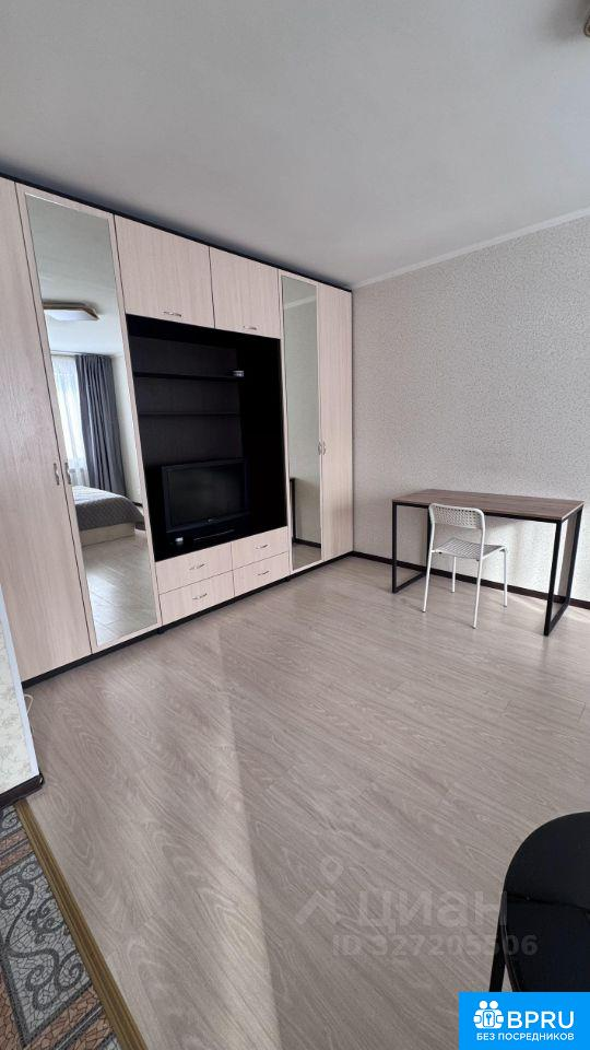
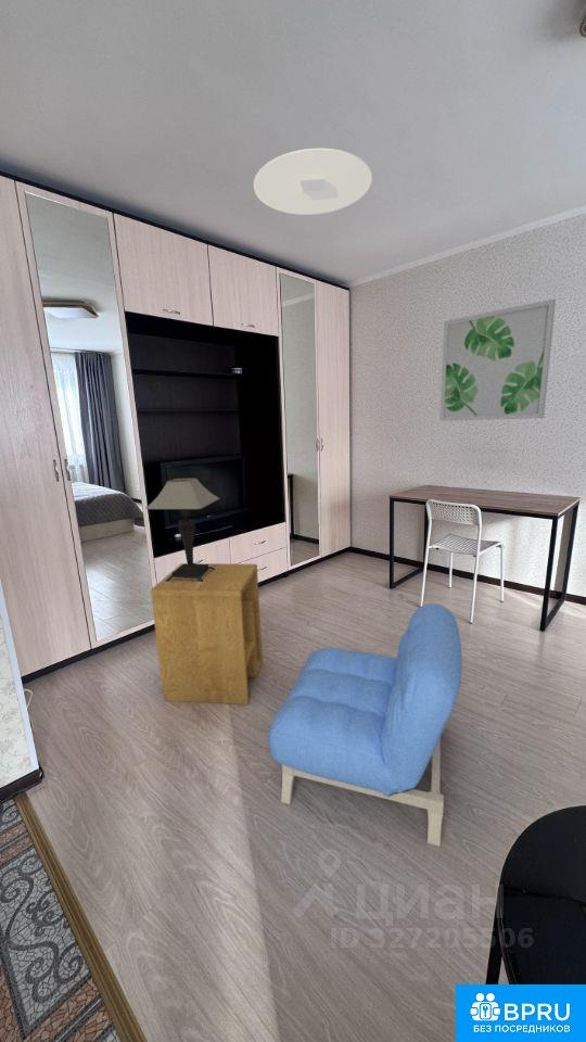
+ table lamp (187, 528)
+ wall art (491, 367)
+ side table (212, 628)
+ armchair (367, 690)
+ ceiling light (311, 179)
